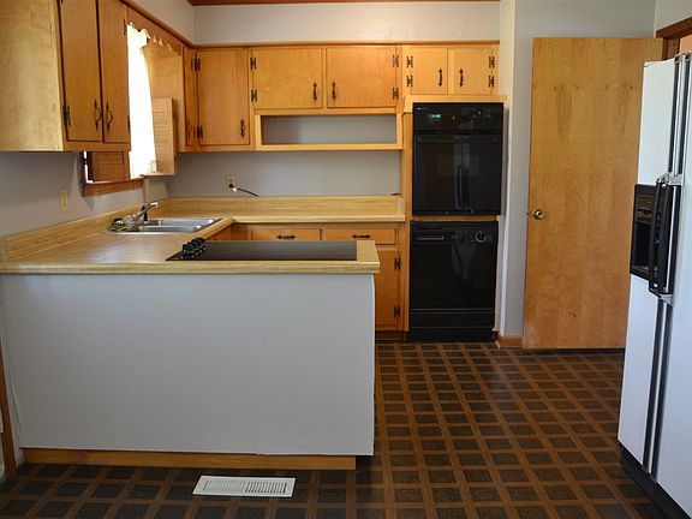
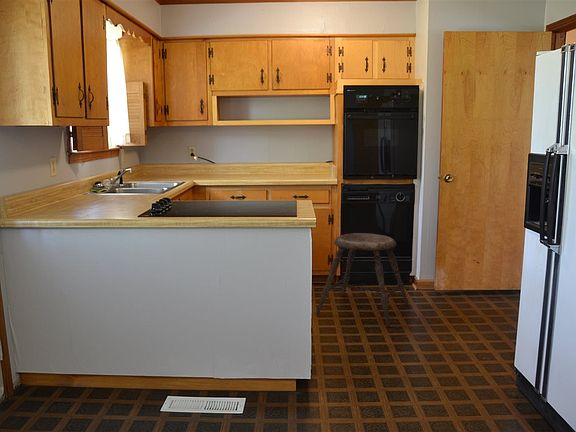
+ stool (364, 286)
